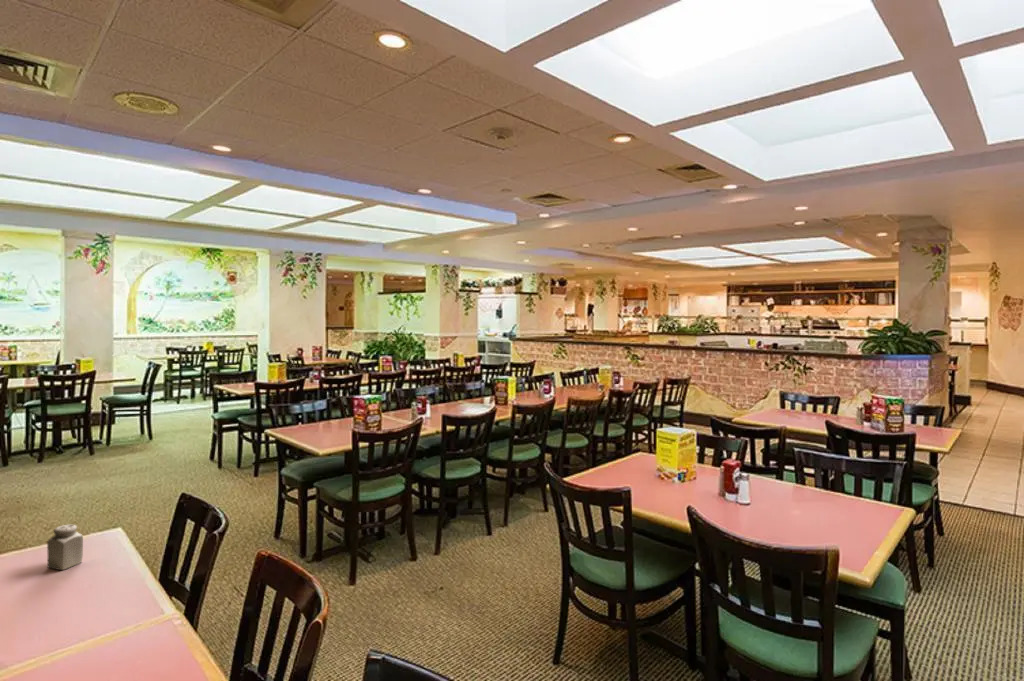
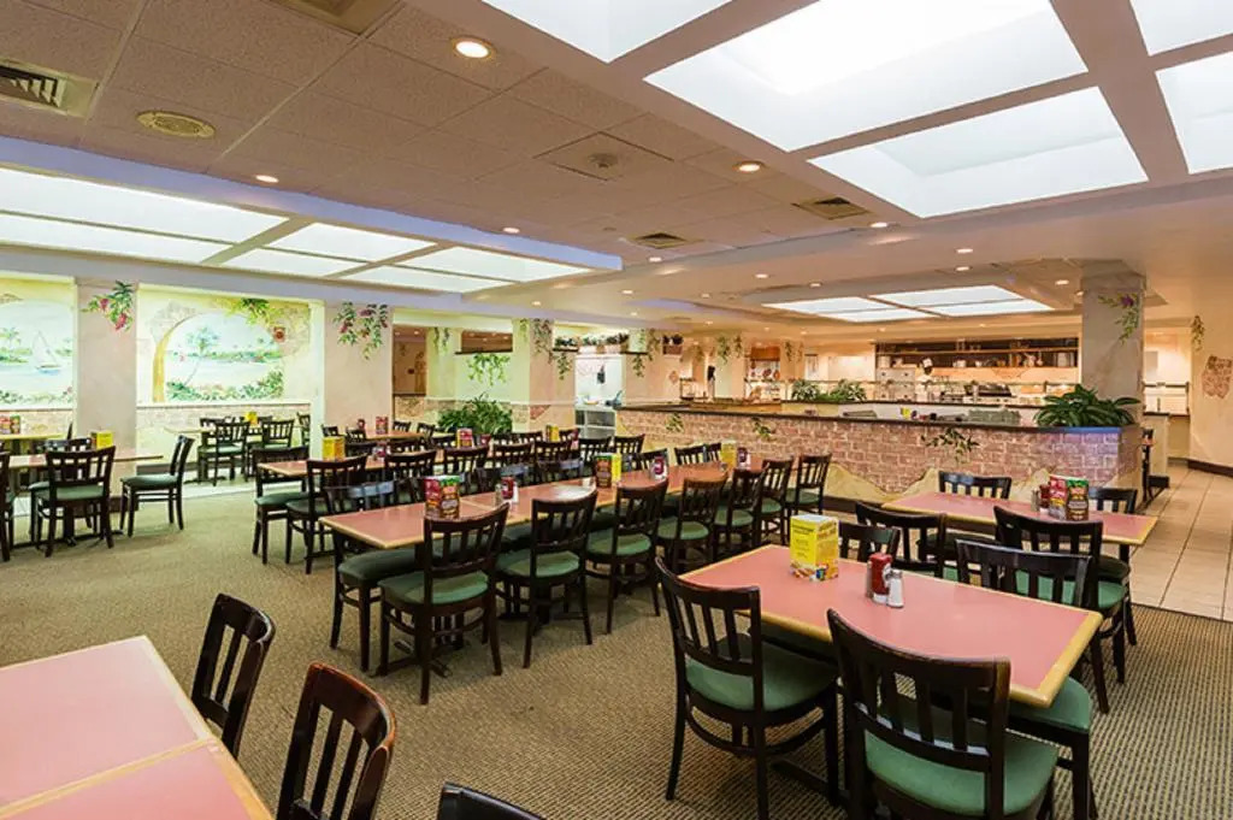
- salt shaker (65, 545)
